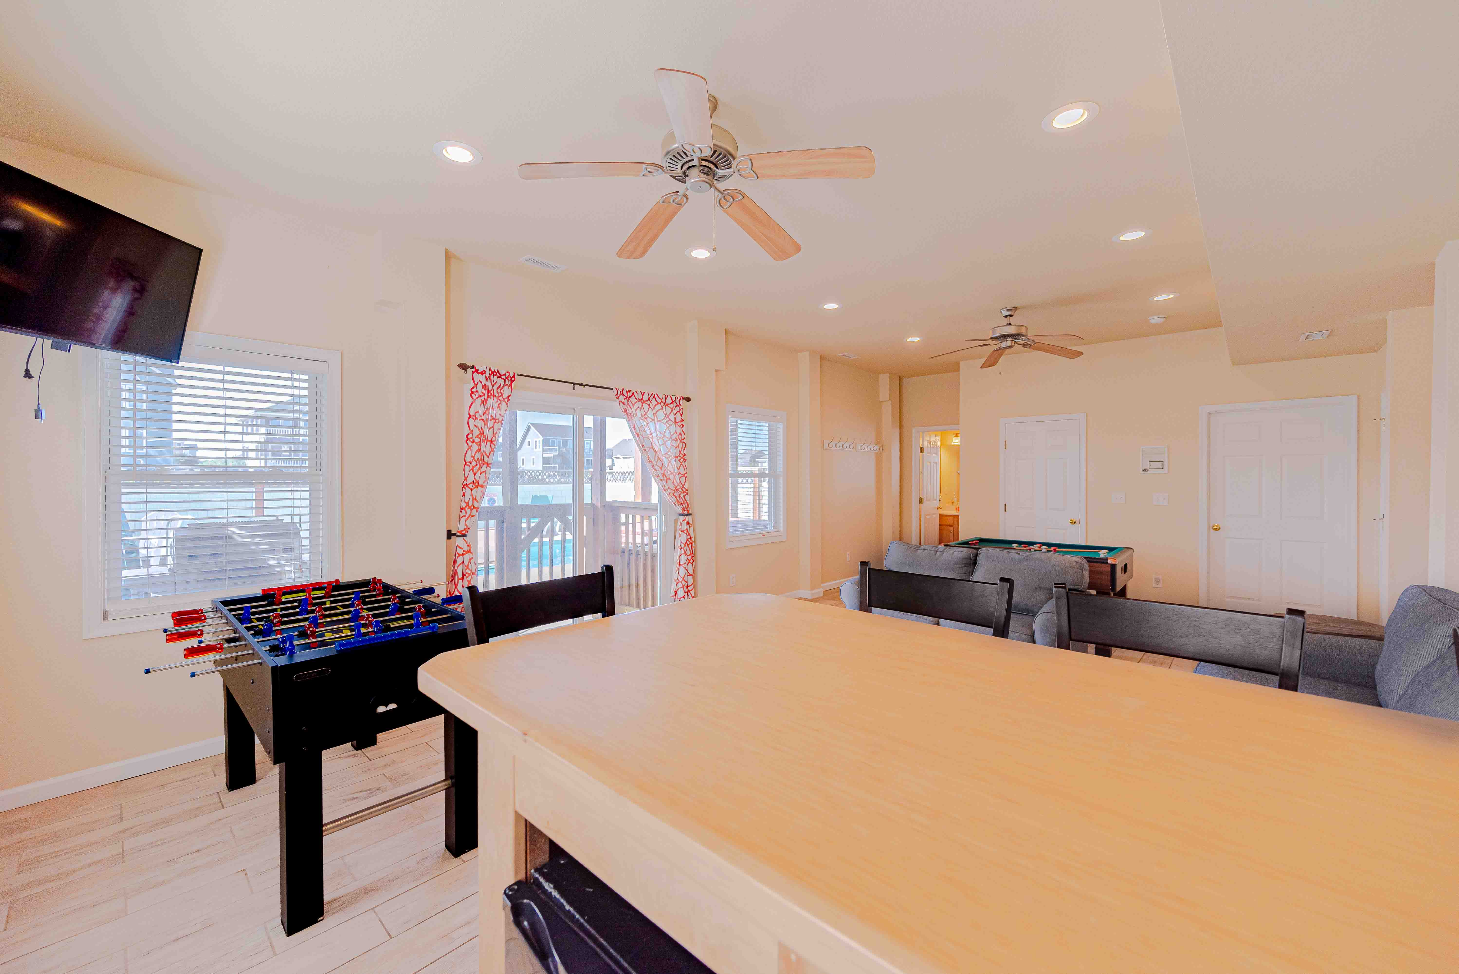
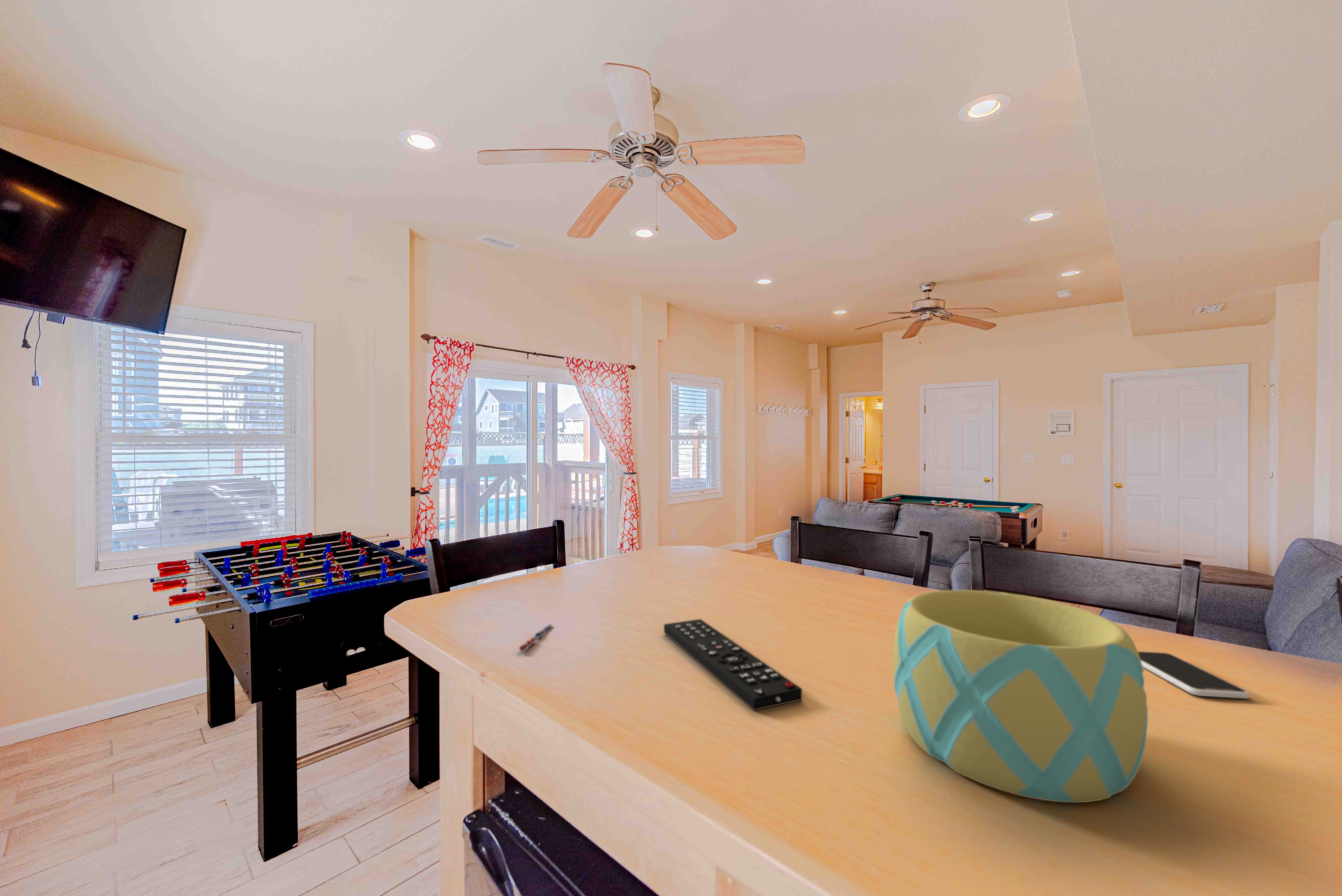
+ bowl (1007, 678)
+ remote control (723, 655)
+ pen (537, 635)
+ smartphone (1180, 672)
